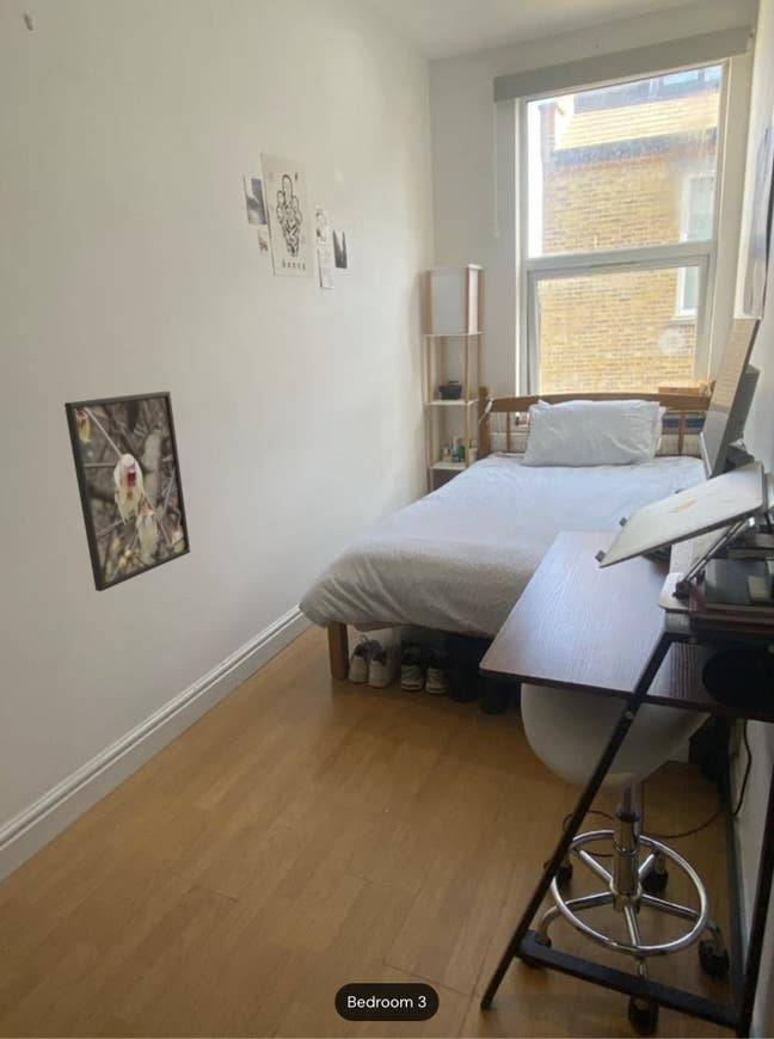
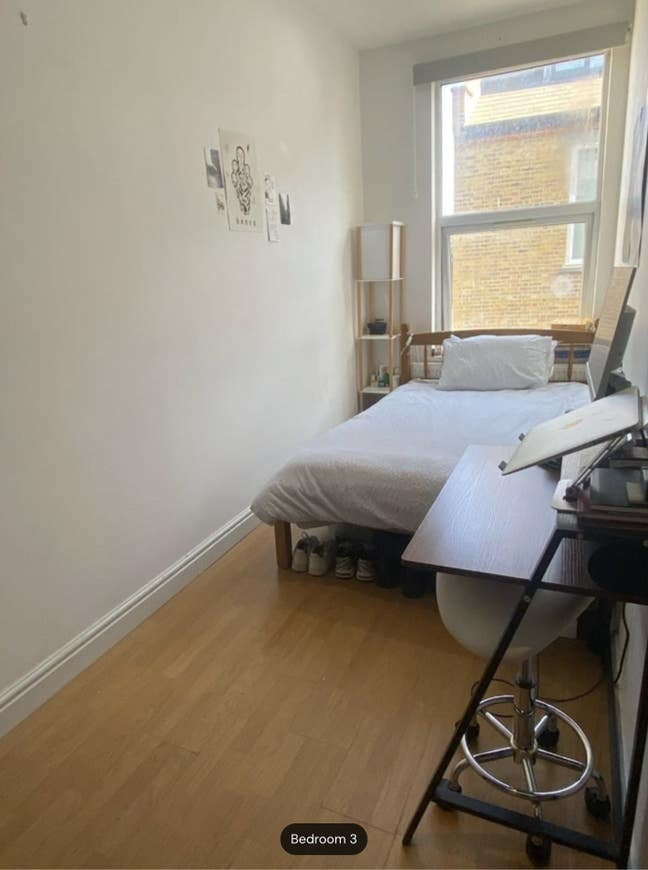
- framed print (134, 486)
